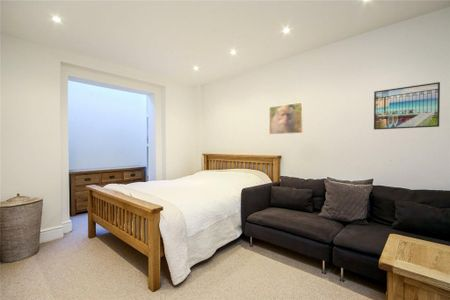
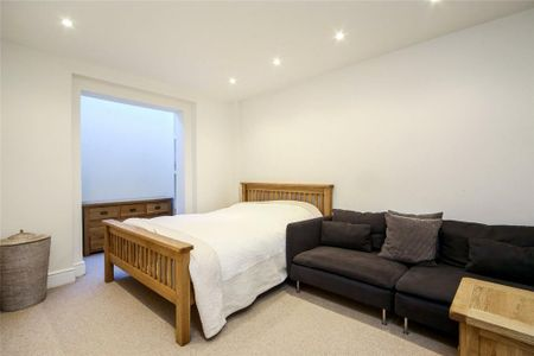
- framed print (404, 107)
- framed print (285, 119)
